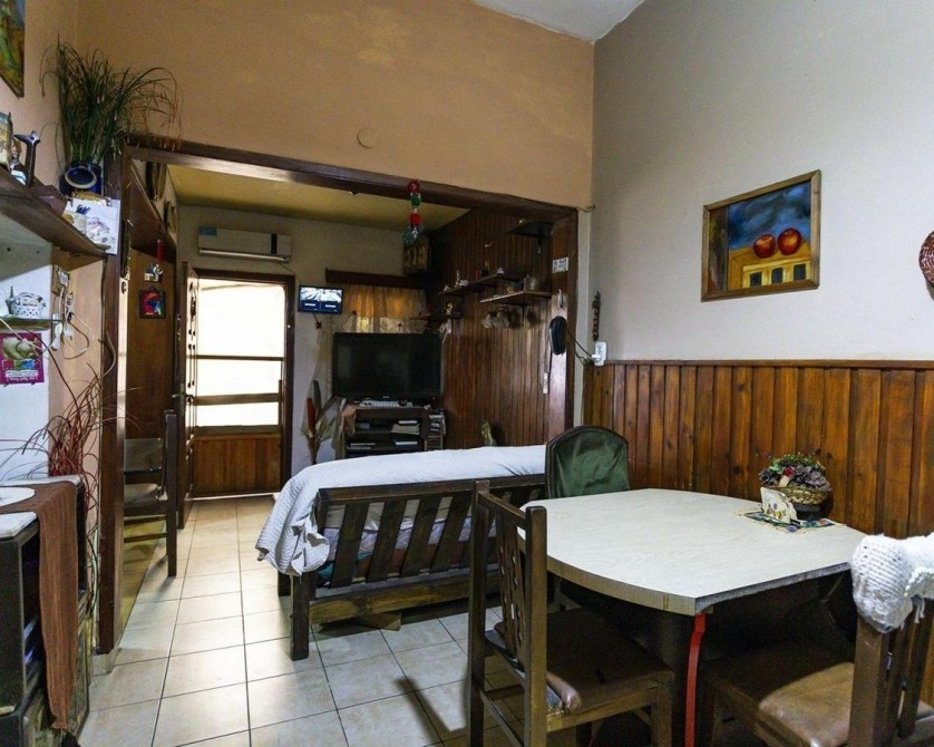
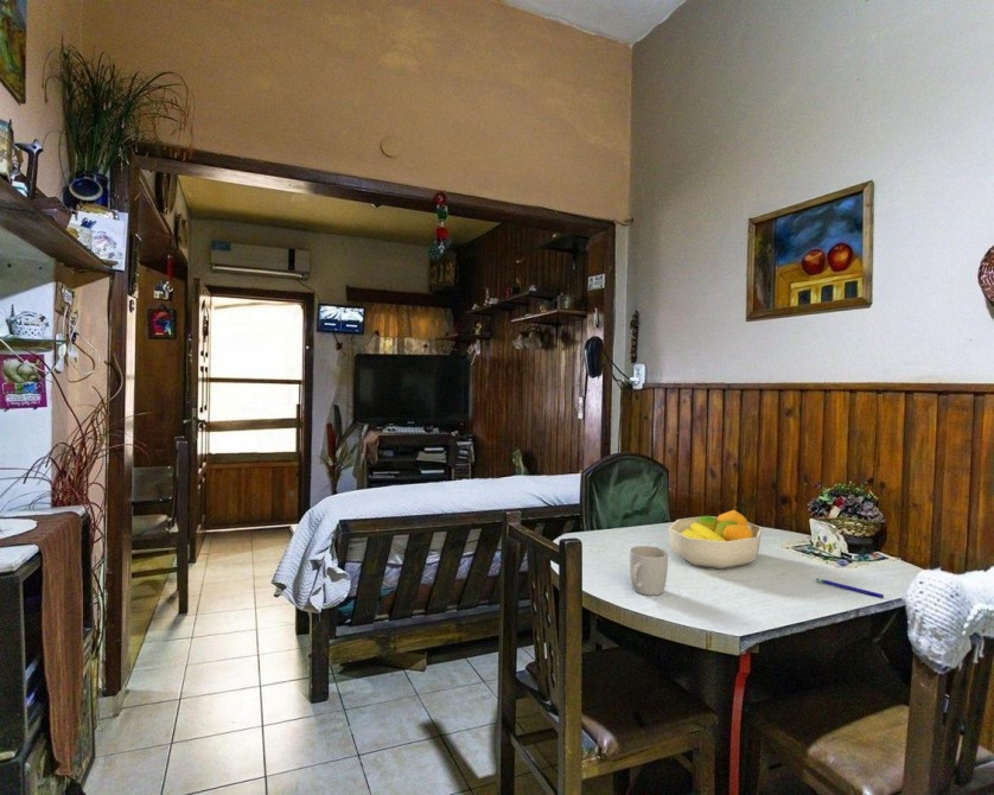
+ pen (848, 587)
+ mug (644, 572)
+ fruit bowl (715, 535)
